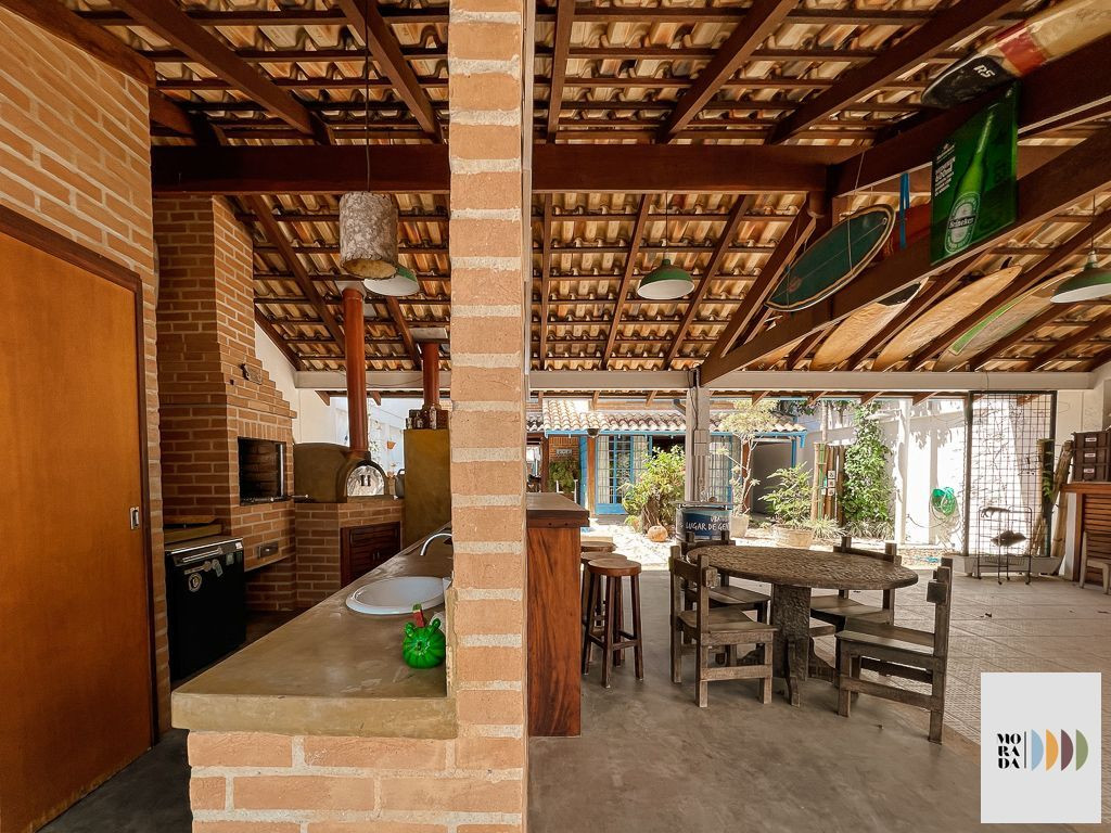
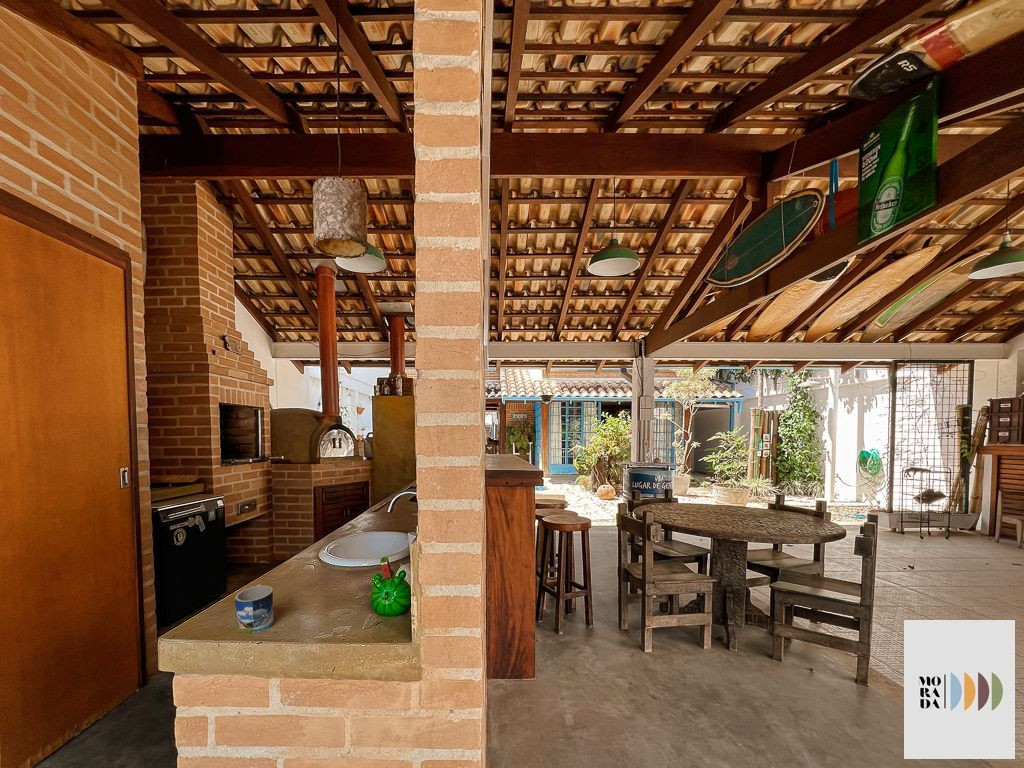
+ mug (256, 606)
